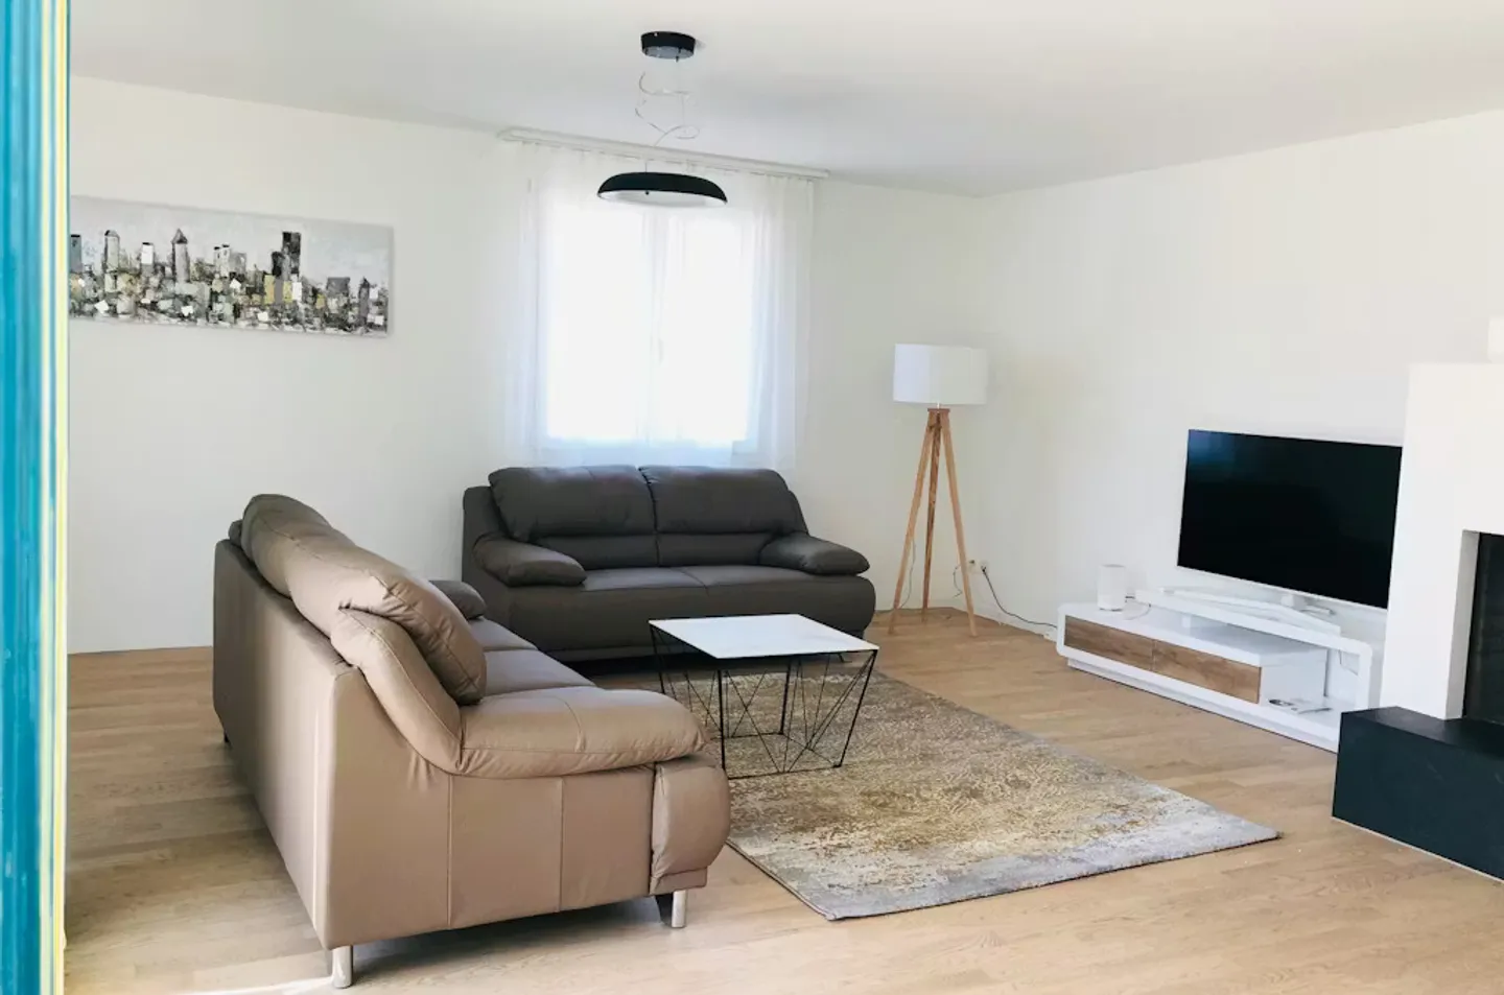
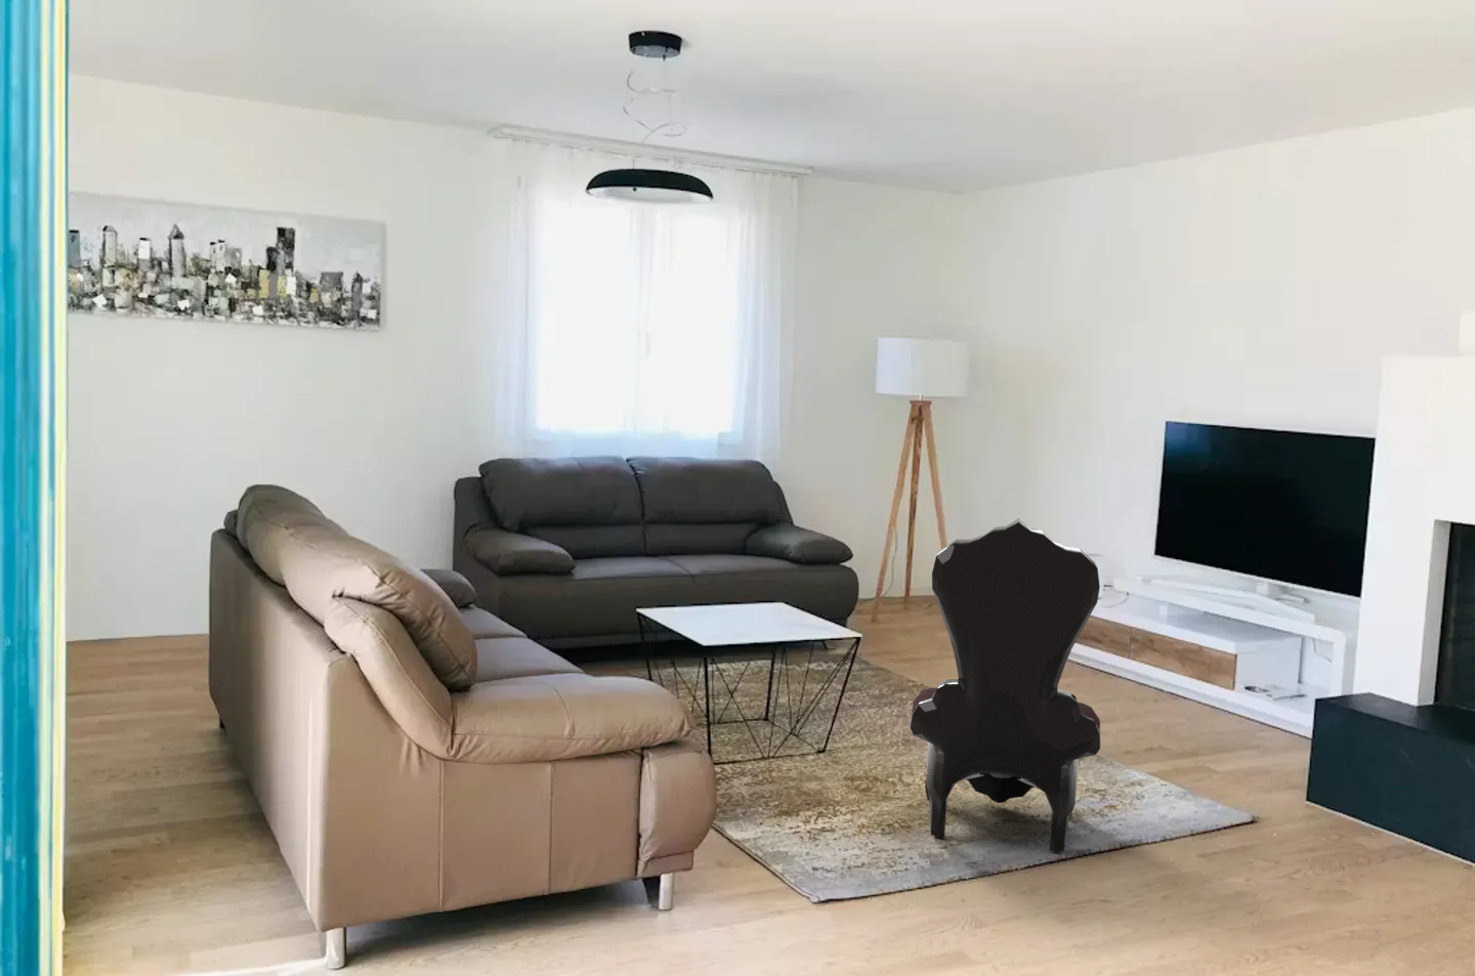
+ armchair (1007, 673)
